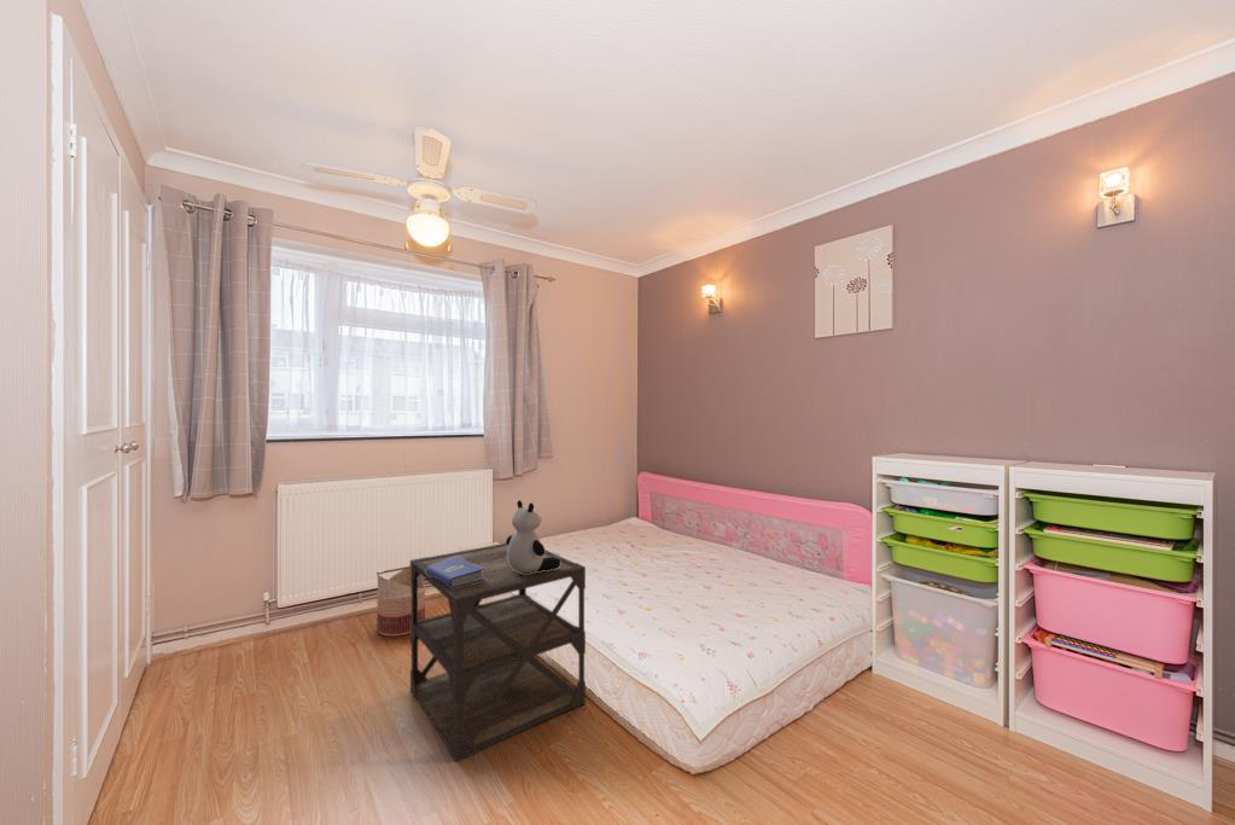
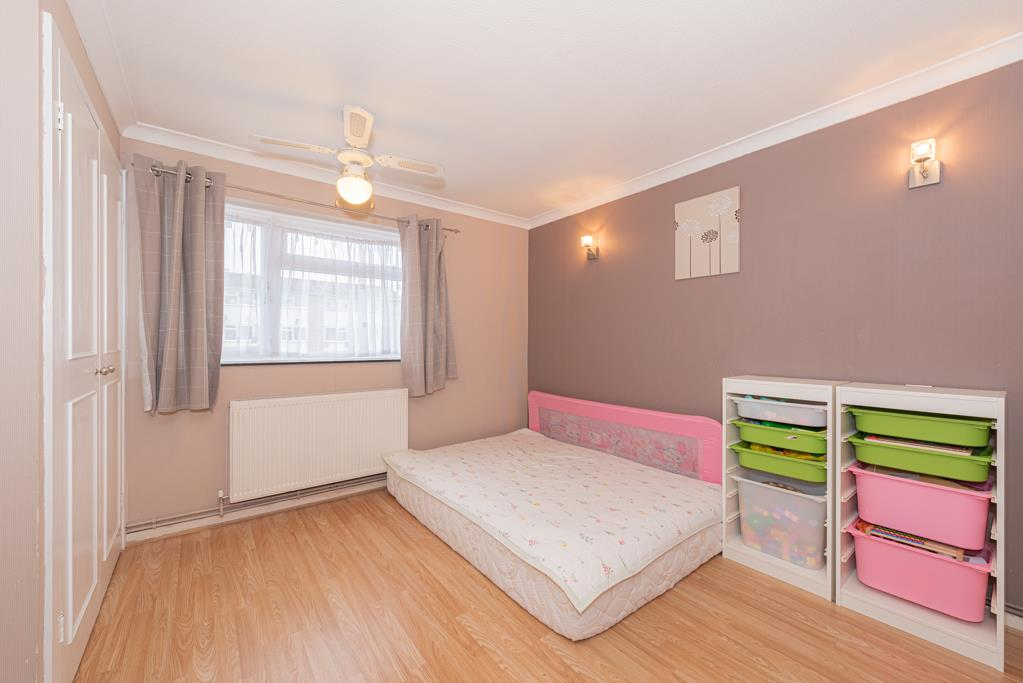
- basket (401, 597)
- side table (495, 629)
- stuffed animal (532, 534)
- hardcover book (455, 570)
